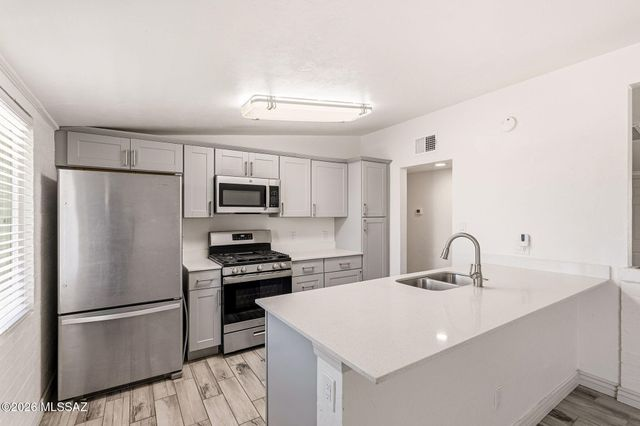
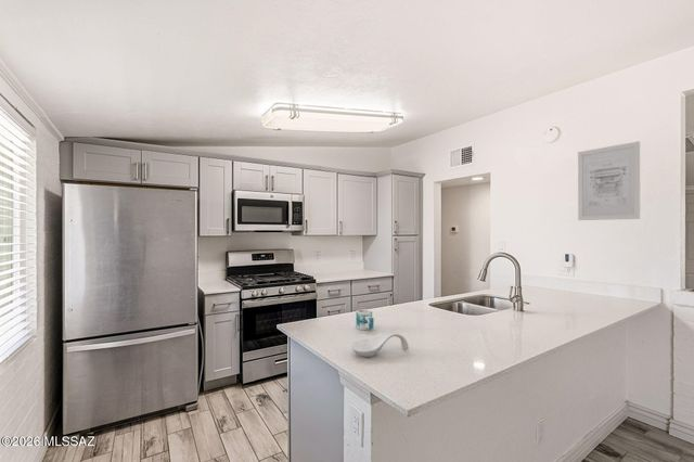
+ mug (365, 320)
+ spoon rest (380, 343)
+ wall art (607, 183)
